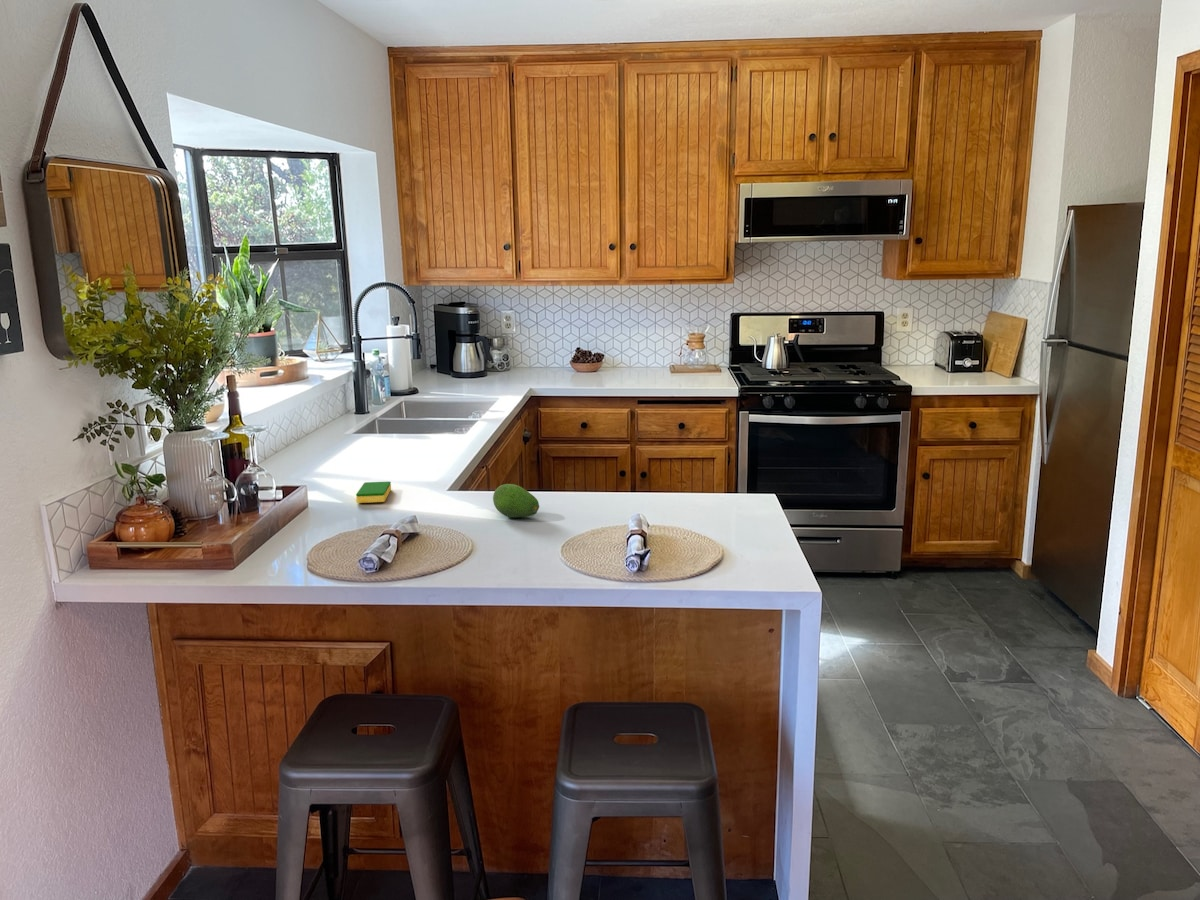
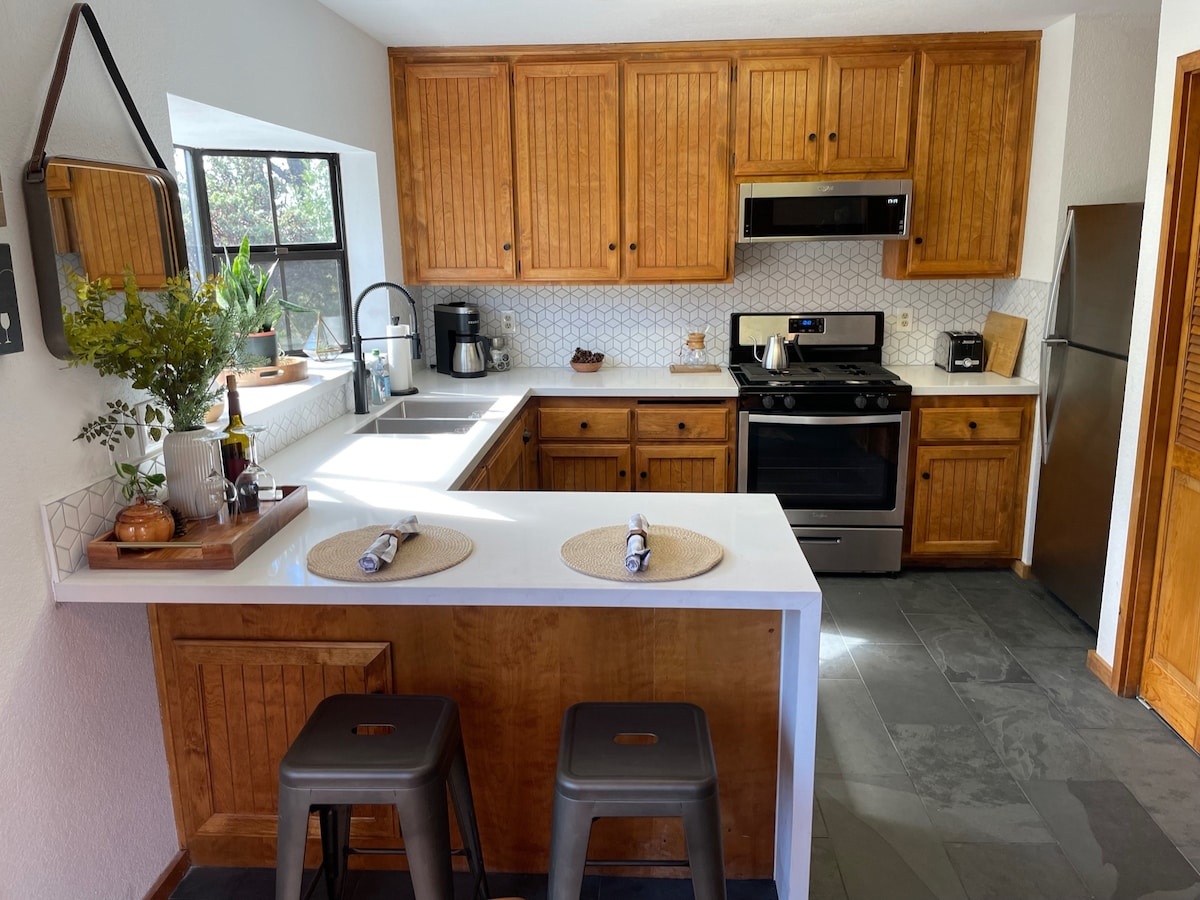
- dish sponge (374, 491)
- fruit (515, 500)
